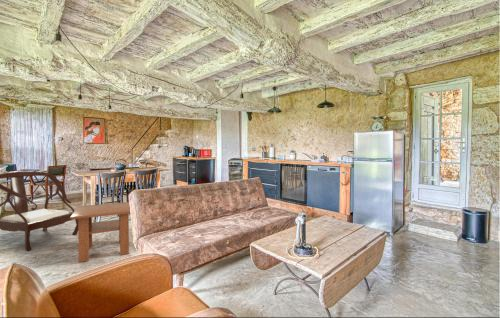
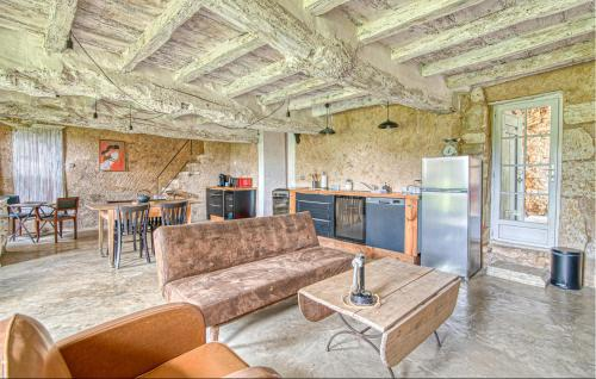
- armchair (35, 205)
- coffee table (105, 229)
